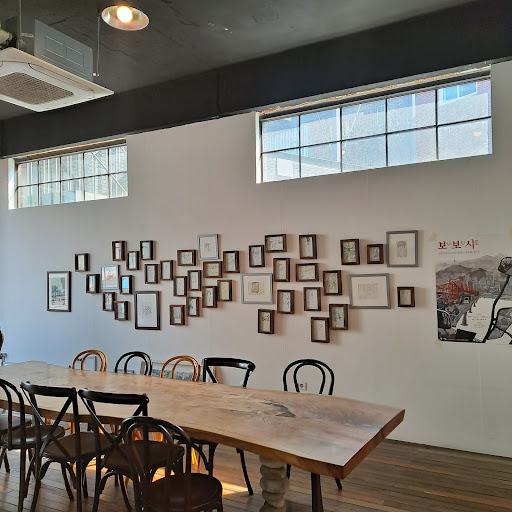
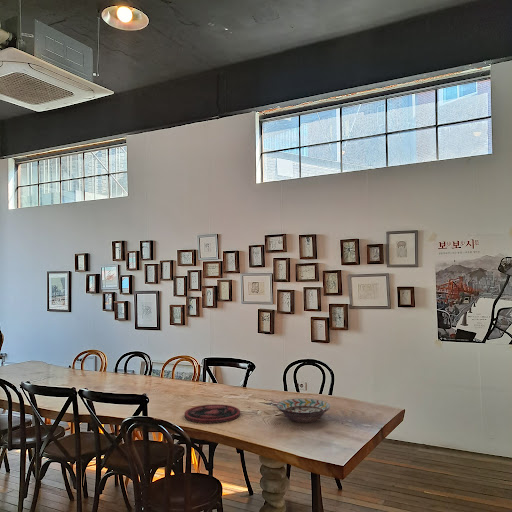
+ decorative bowl (303, 411)
+ plate (212, 412)
